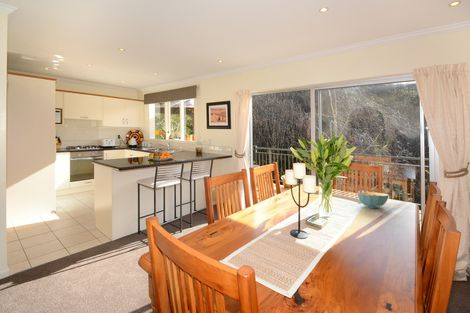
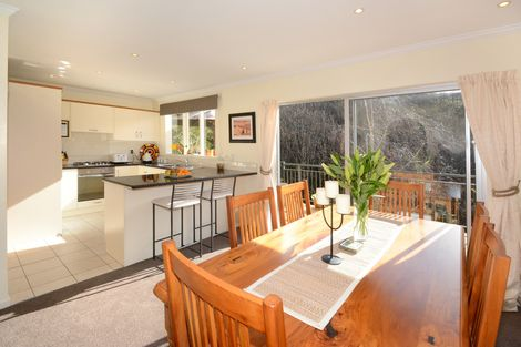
- cereal bowl (372, 200)
